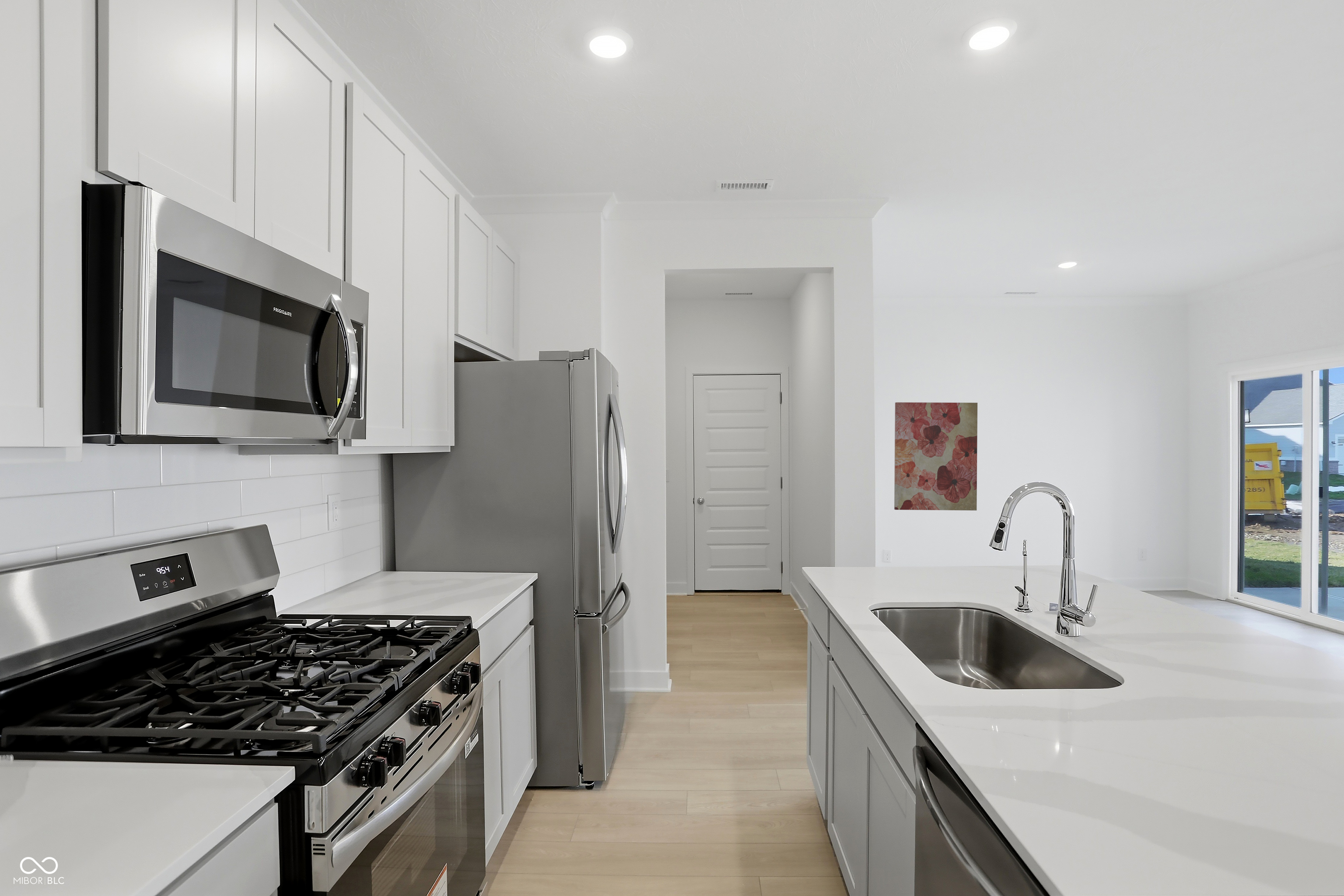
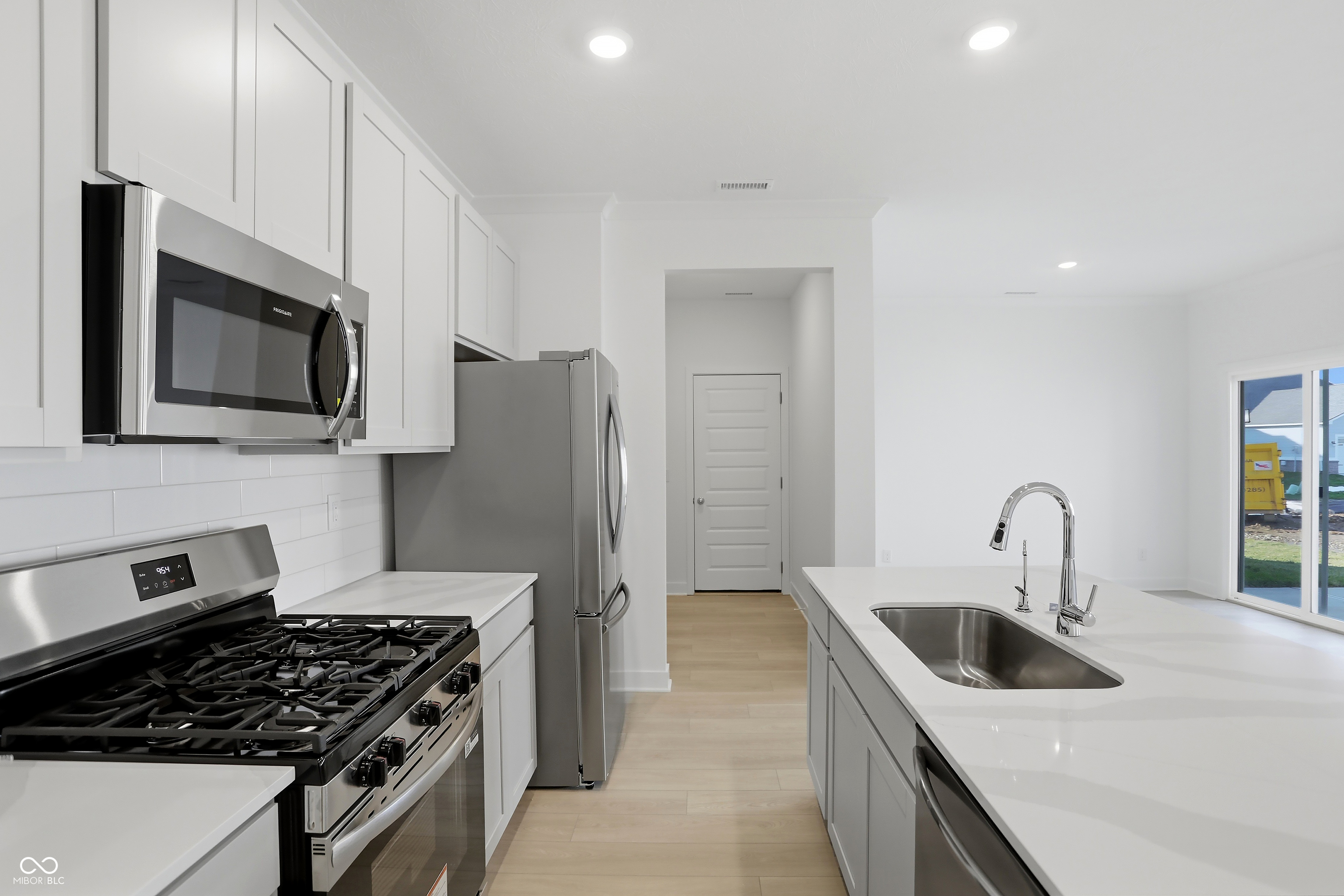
- wall art (935, 456)
